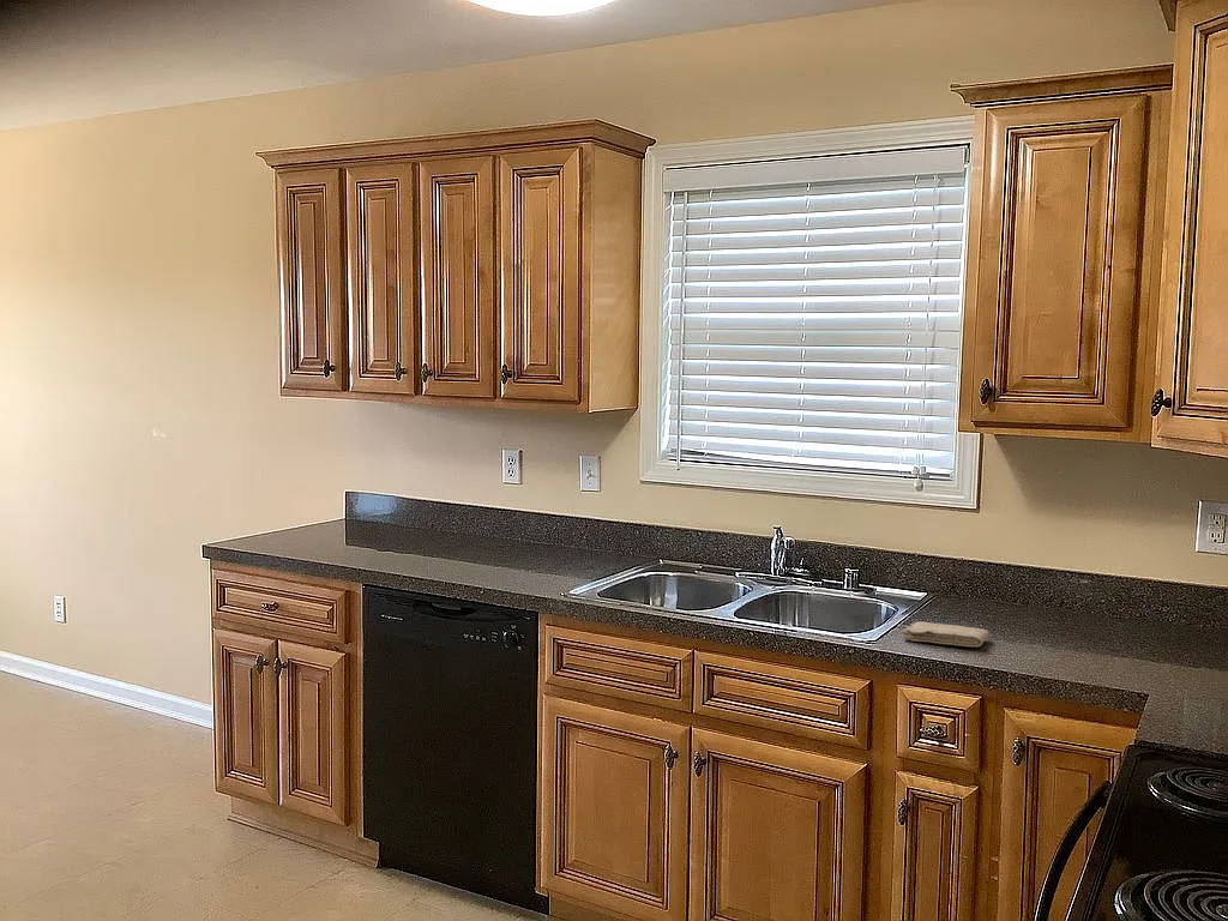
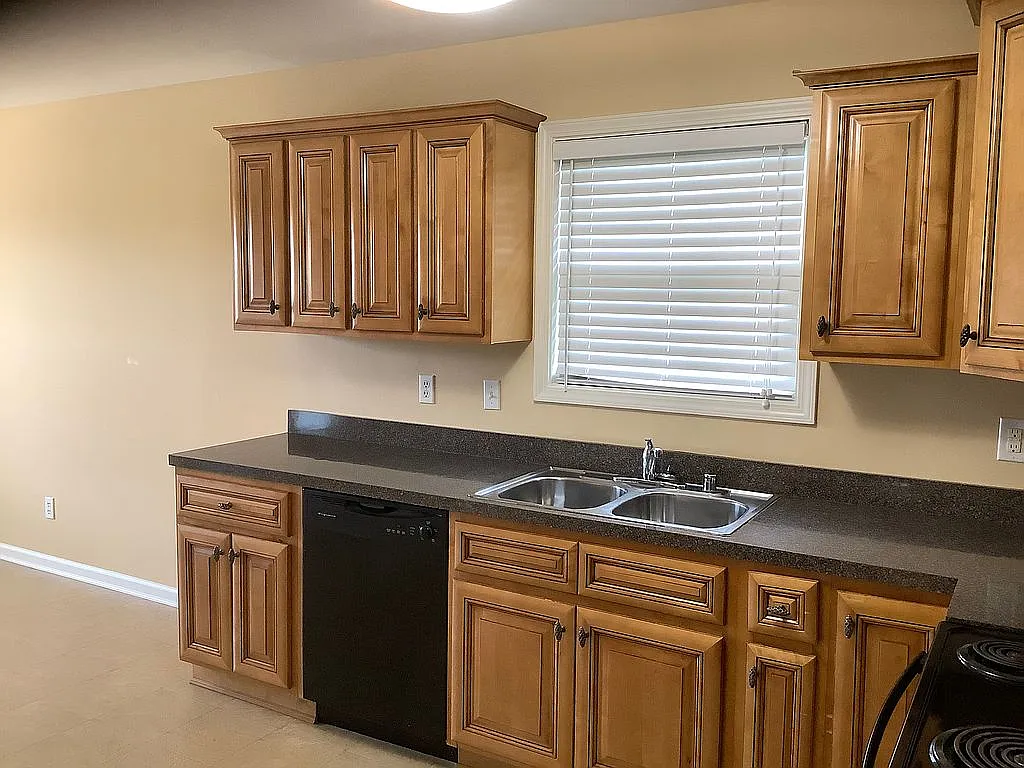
- washcloth (945, 633)
